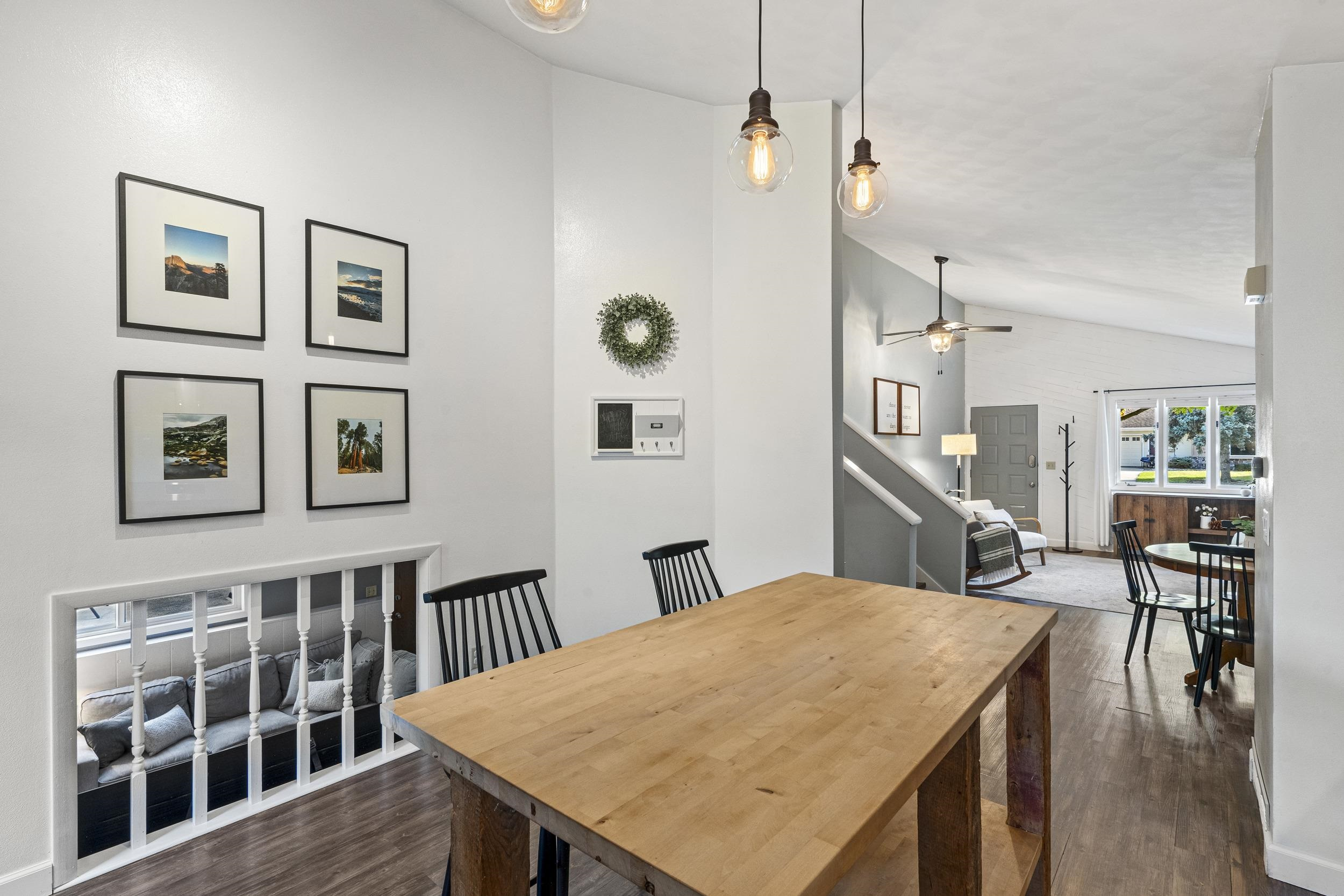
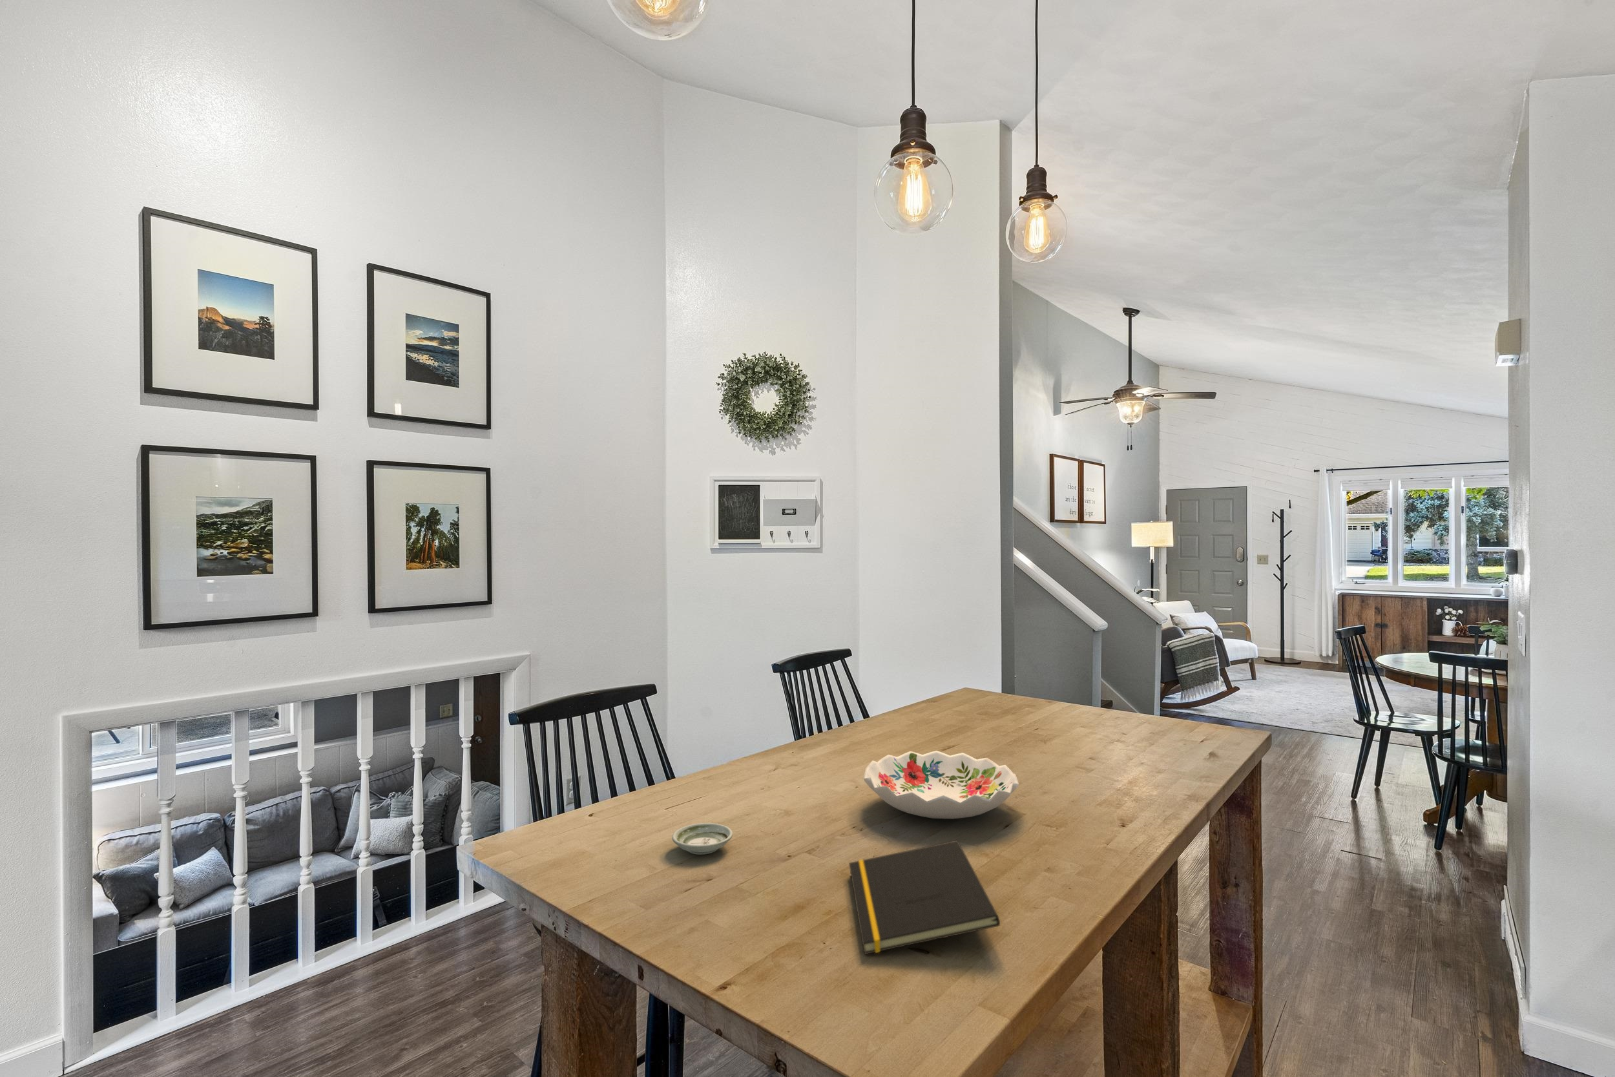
+ saucer (702, 840)
+ decorative bowl (940, 789)
+ notepad (916, 891)
